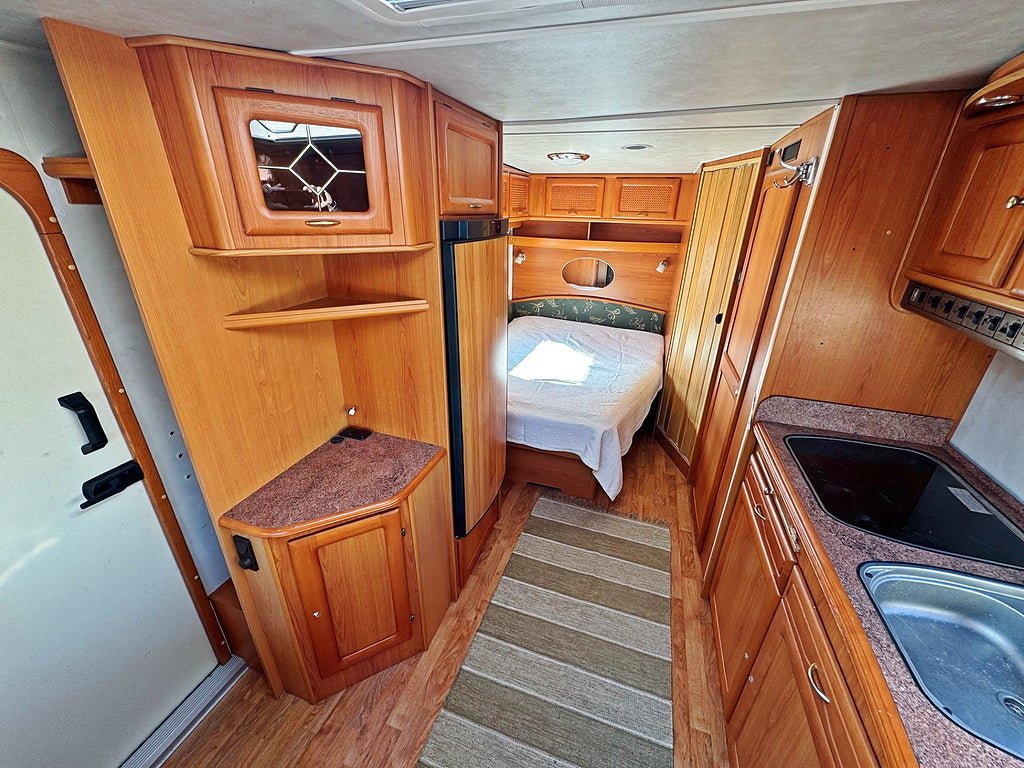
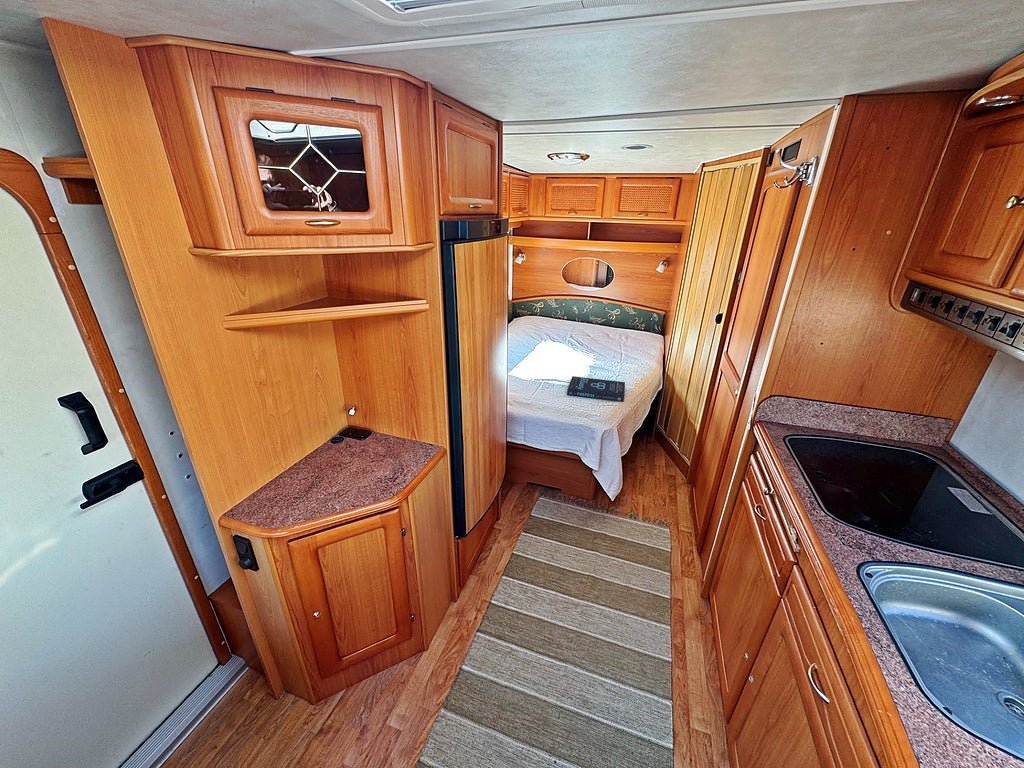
+ book (596, 388)
